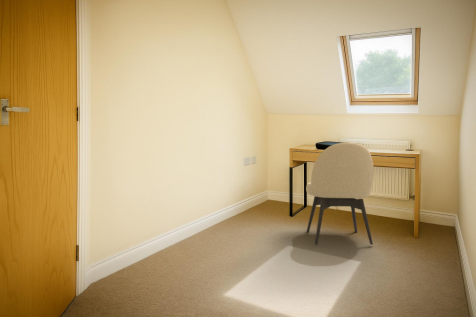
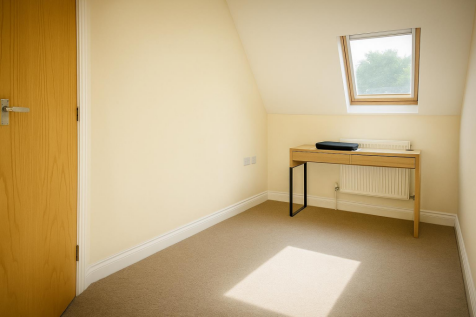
- chair (338, 191)
